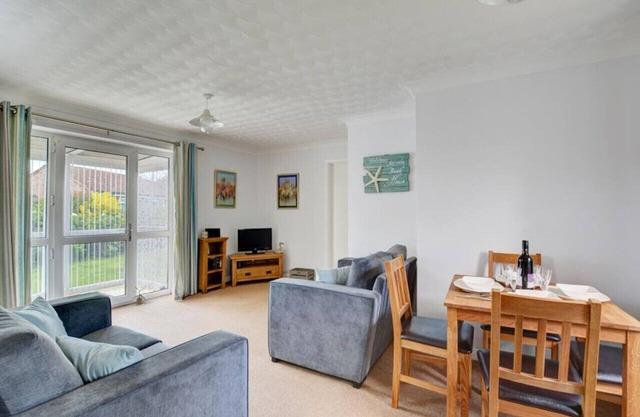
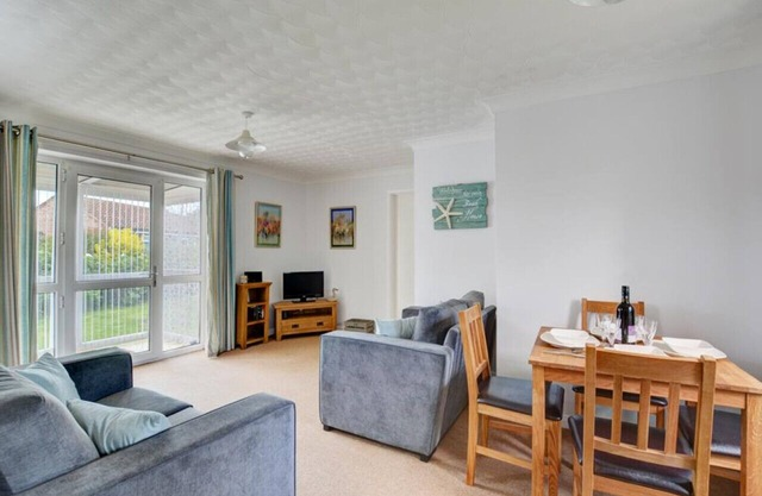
- potted plant (138, 293)
